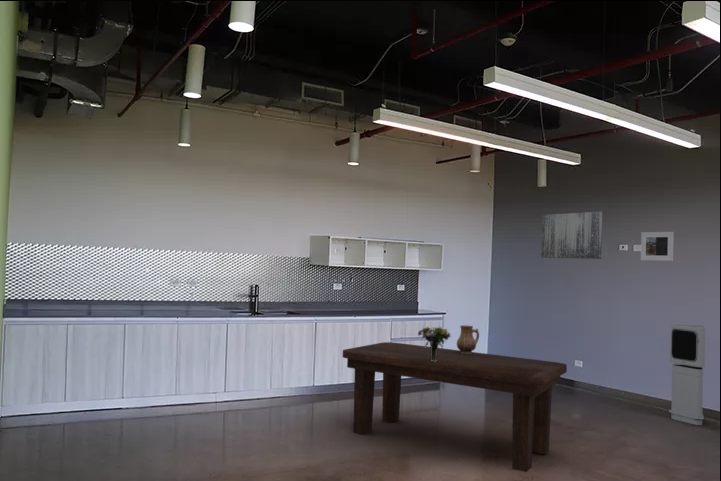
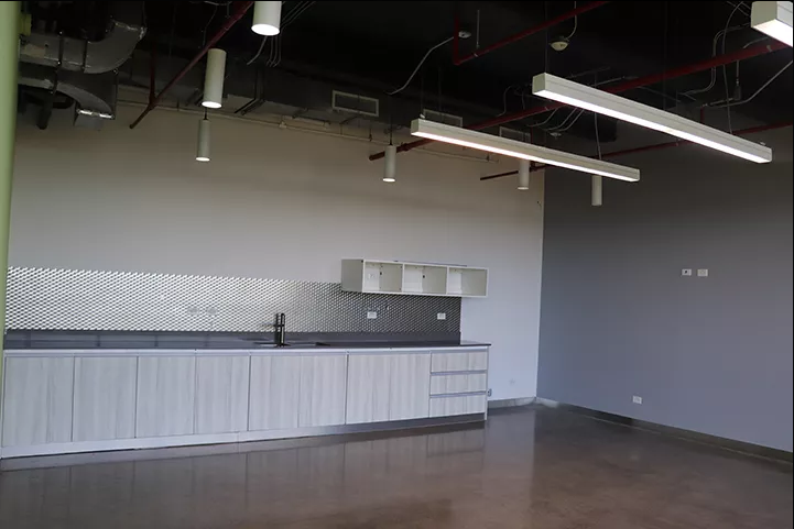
- ceramic pitcher (466, 339)
- wall art (570, 235)
- bouquet (435, 343)
- air purifier (692, 372)
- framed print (656, 246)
- dining table (450, 383)
